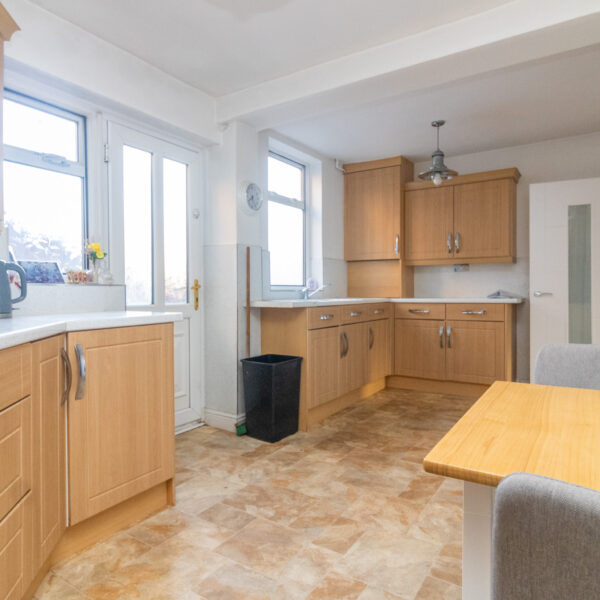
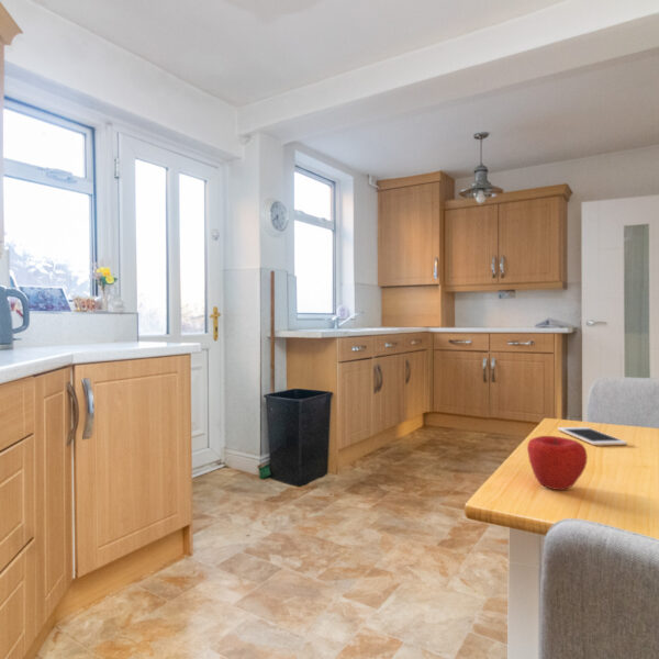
+ cell phone (590, 435)
+ apple (556, 462)
